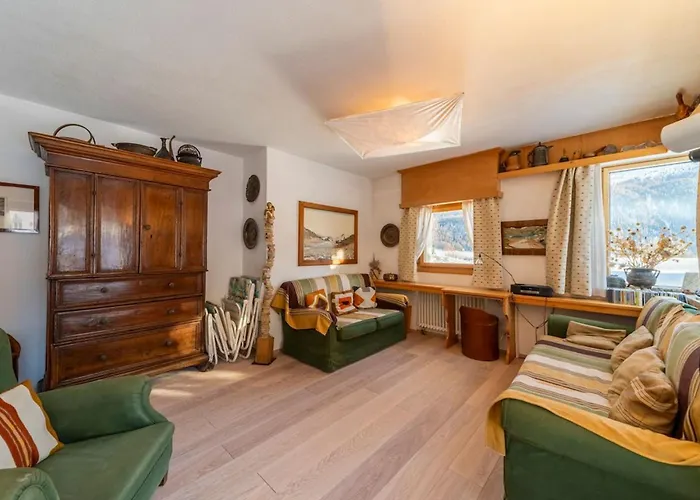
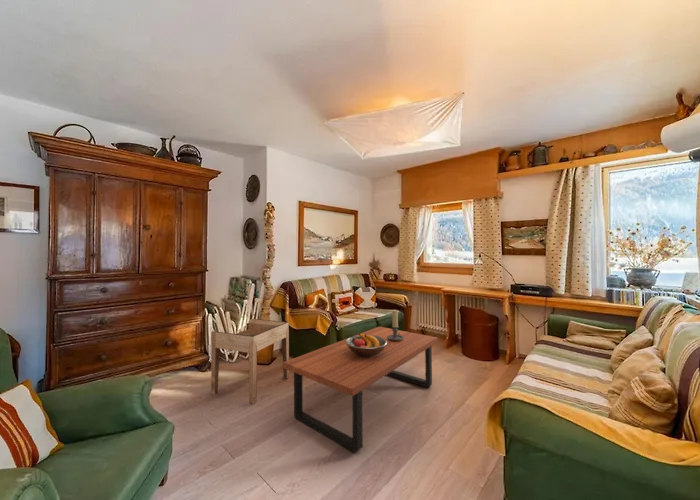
+ candle holder (395, 324)
+ coffee table (370, 374)
+ fruit bowl (366, 345)
+ side table (252, 355)
